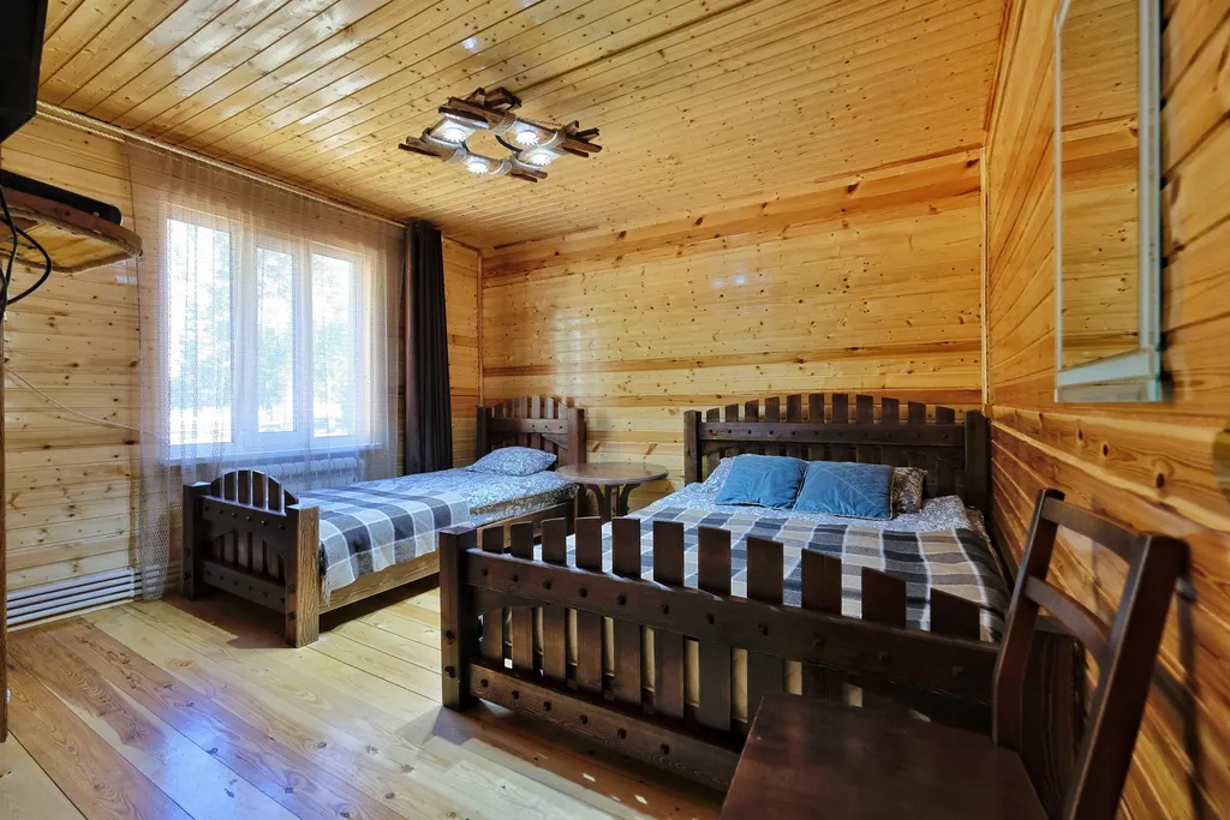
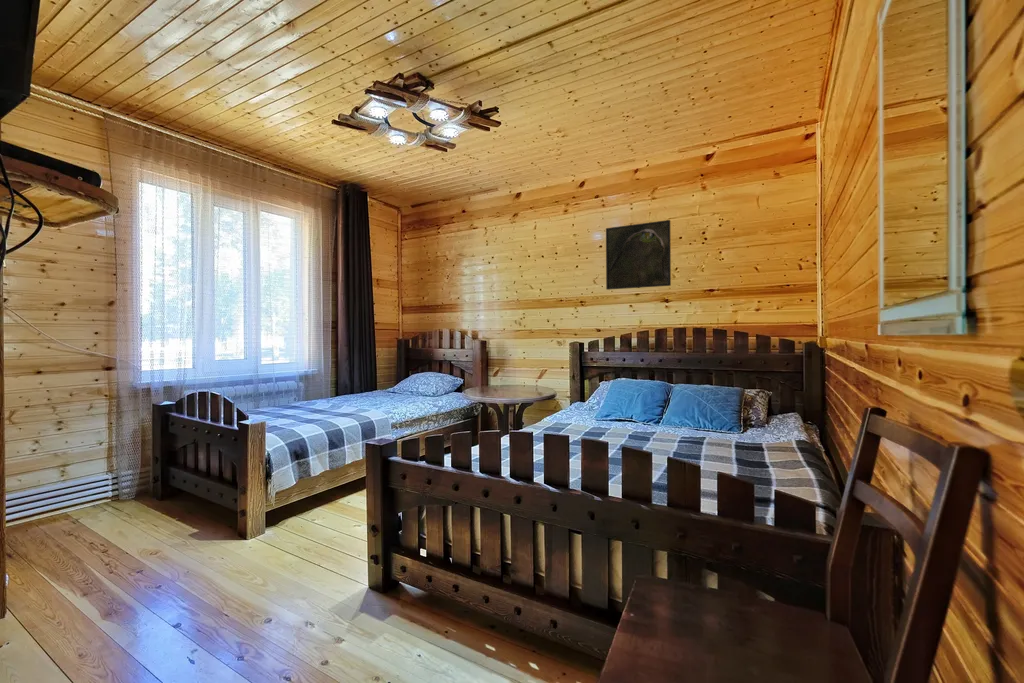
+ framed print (637, 256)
